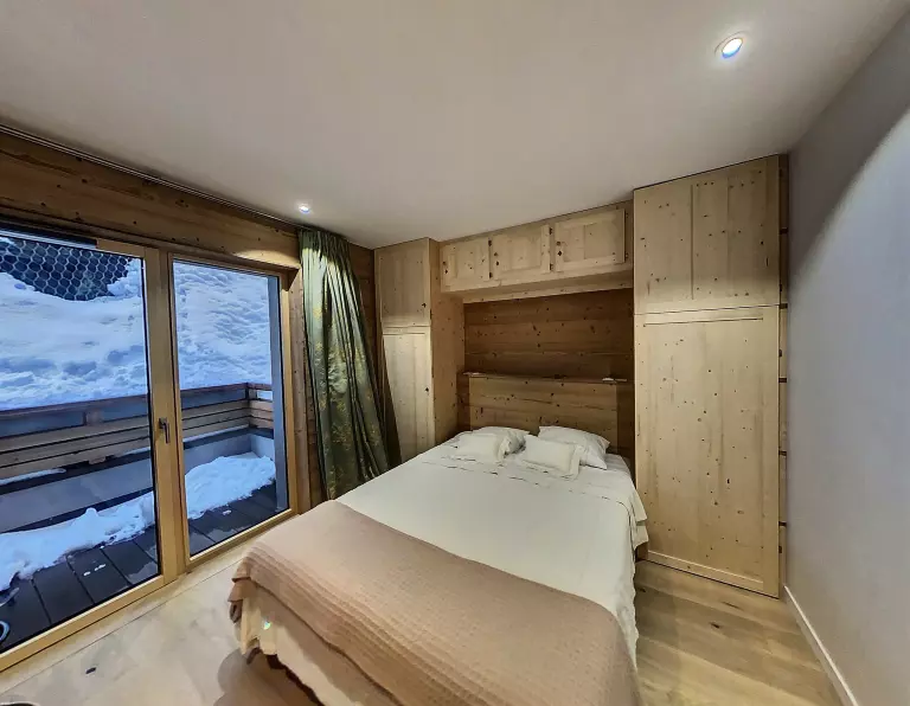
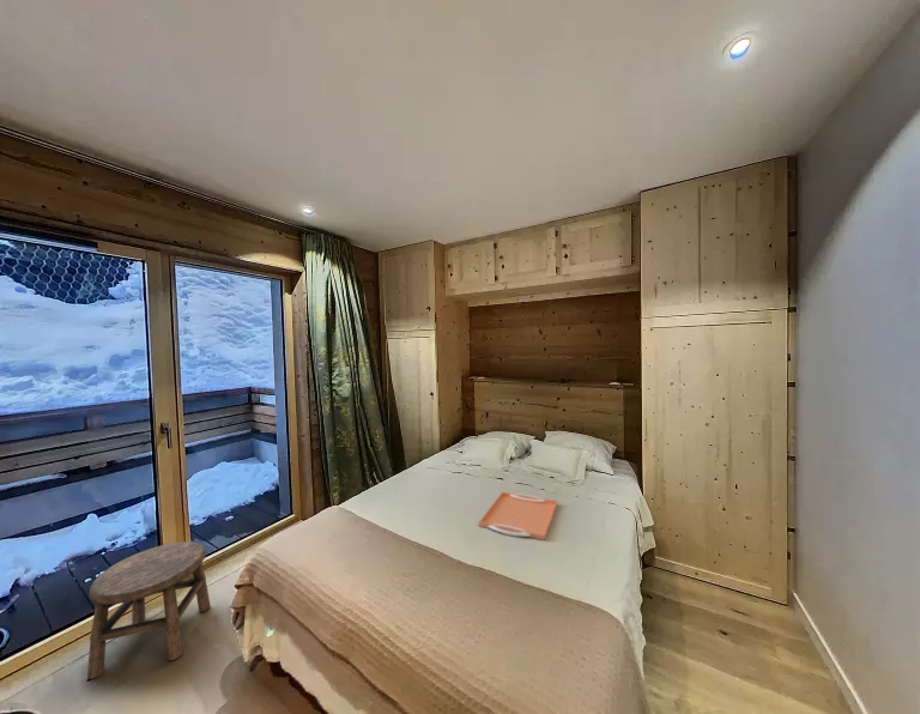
+ serving tray (520, 513)
+ stool (151, 594)
